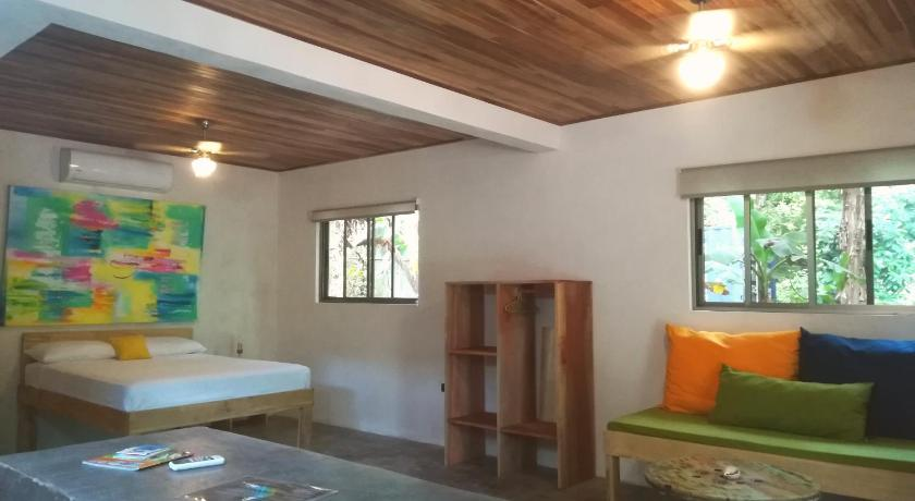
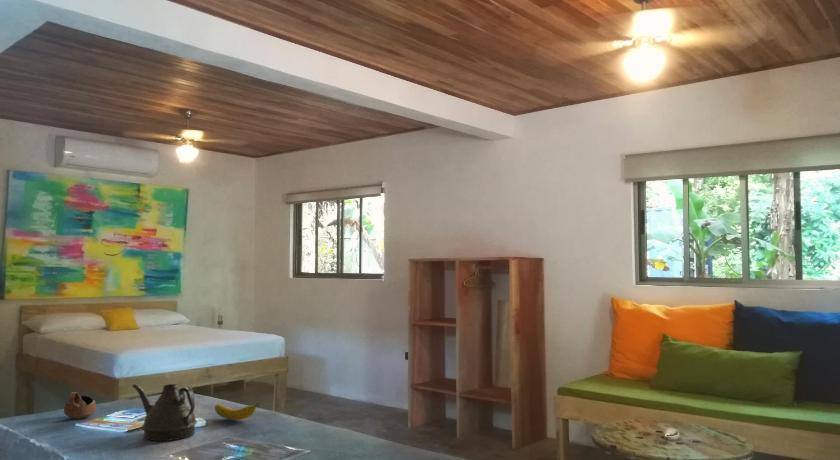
+ banana (236, 409)
+ cup (77, 403)
+ teapot (163, 408)
